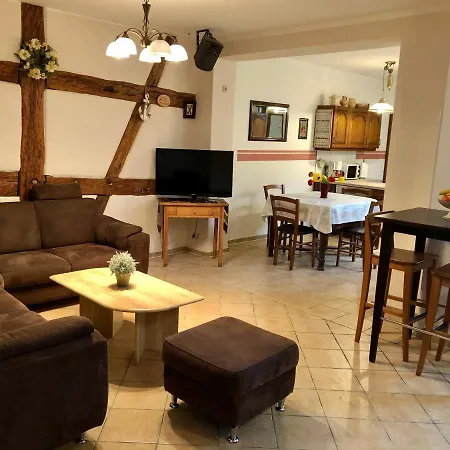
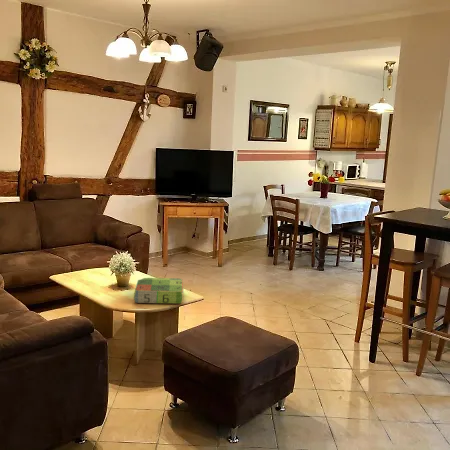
+ board game (159, 289)
